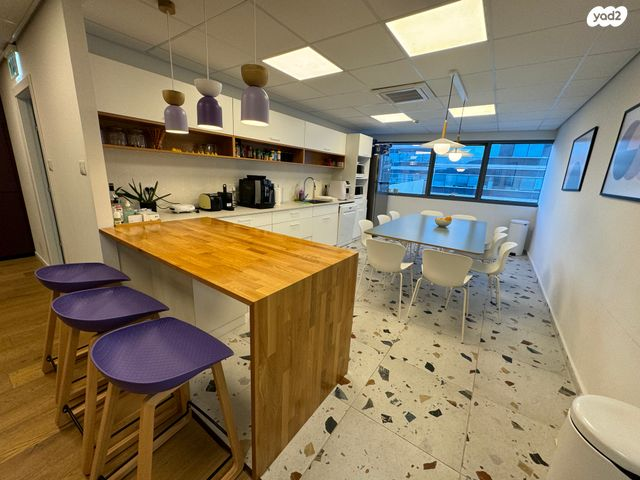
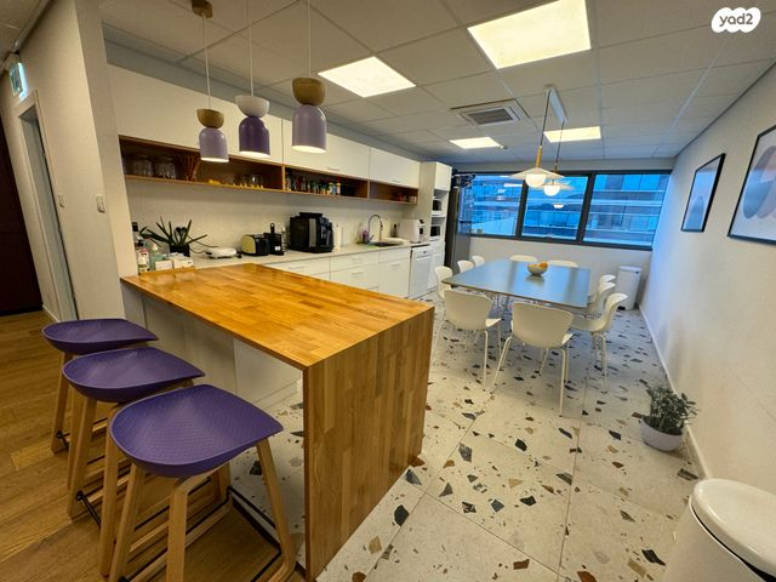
+ potted plant (666, 415)
